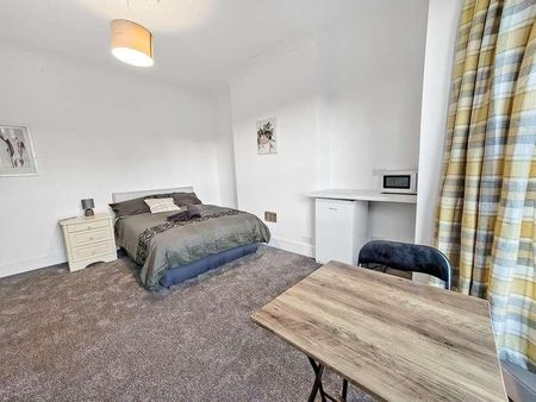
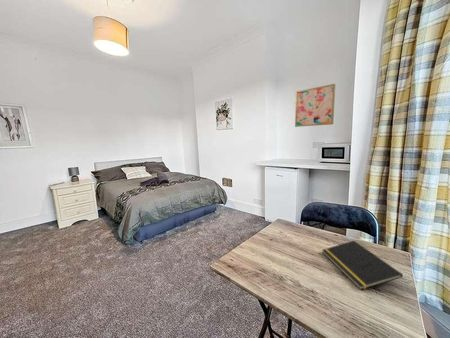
+ wall art (313, 107)
+ notepad (356, 261)
